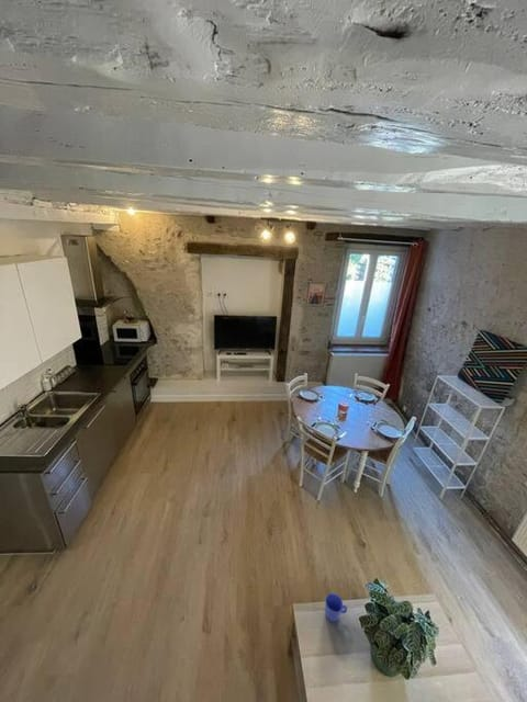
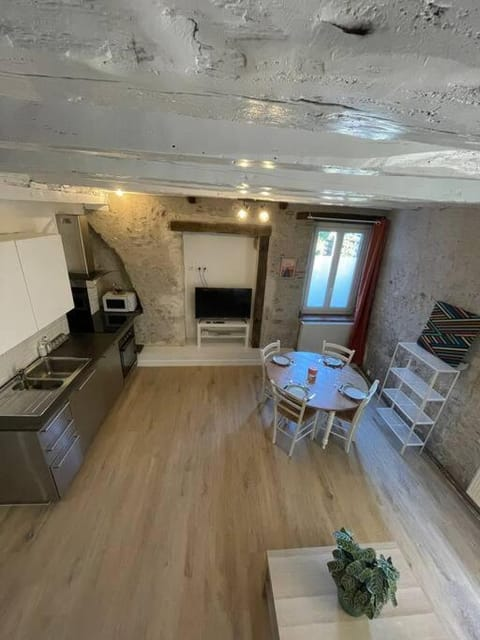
- mug (335, 609)
